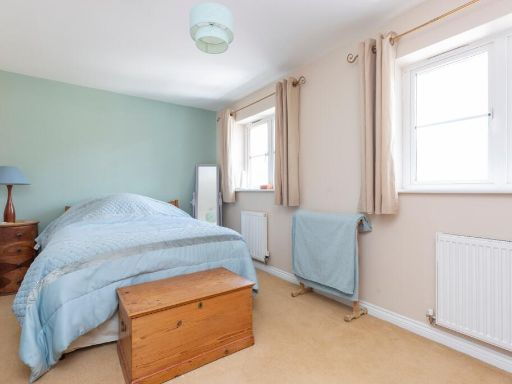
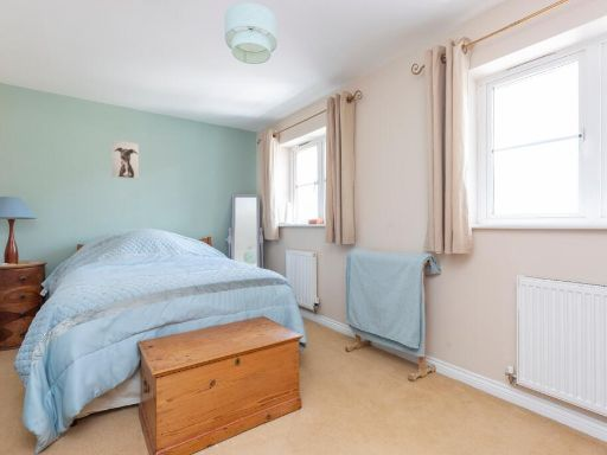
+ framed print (124, 159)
